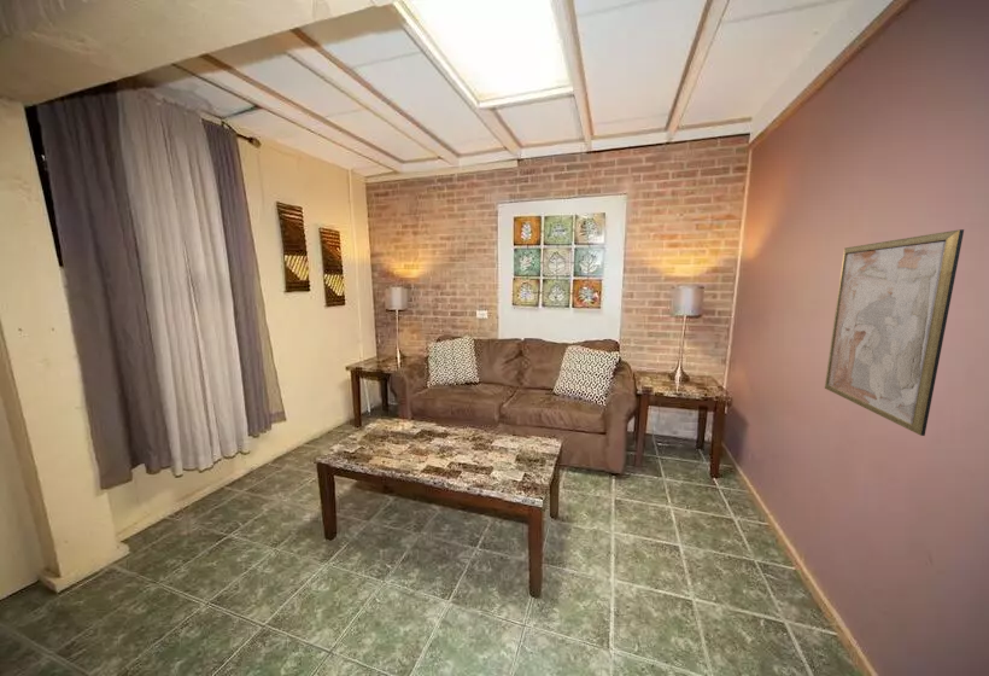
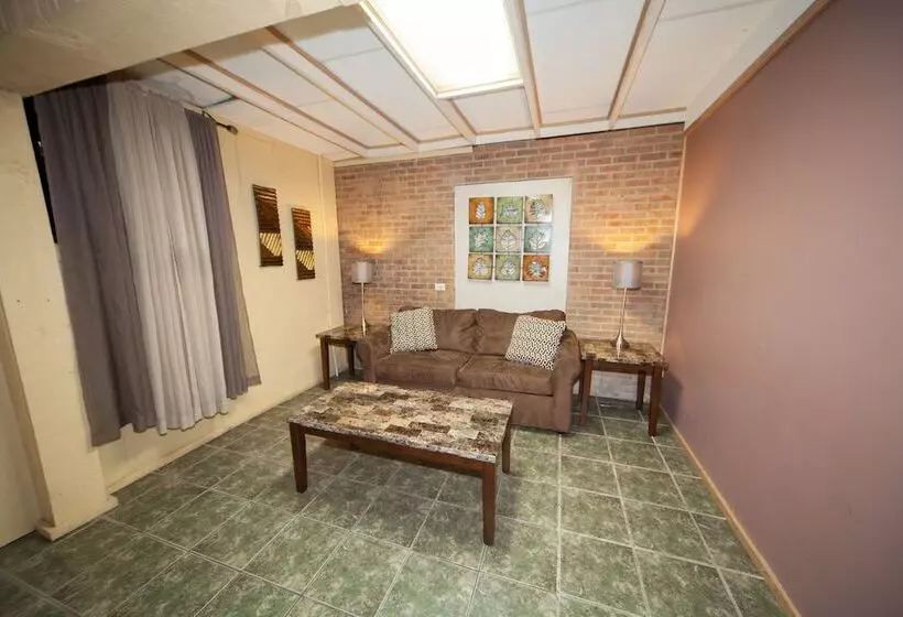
- wall art (877, 327)
